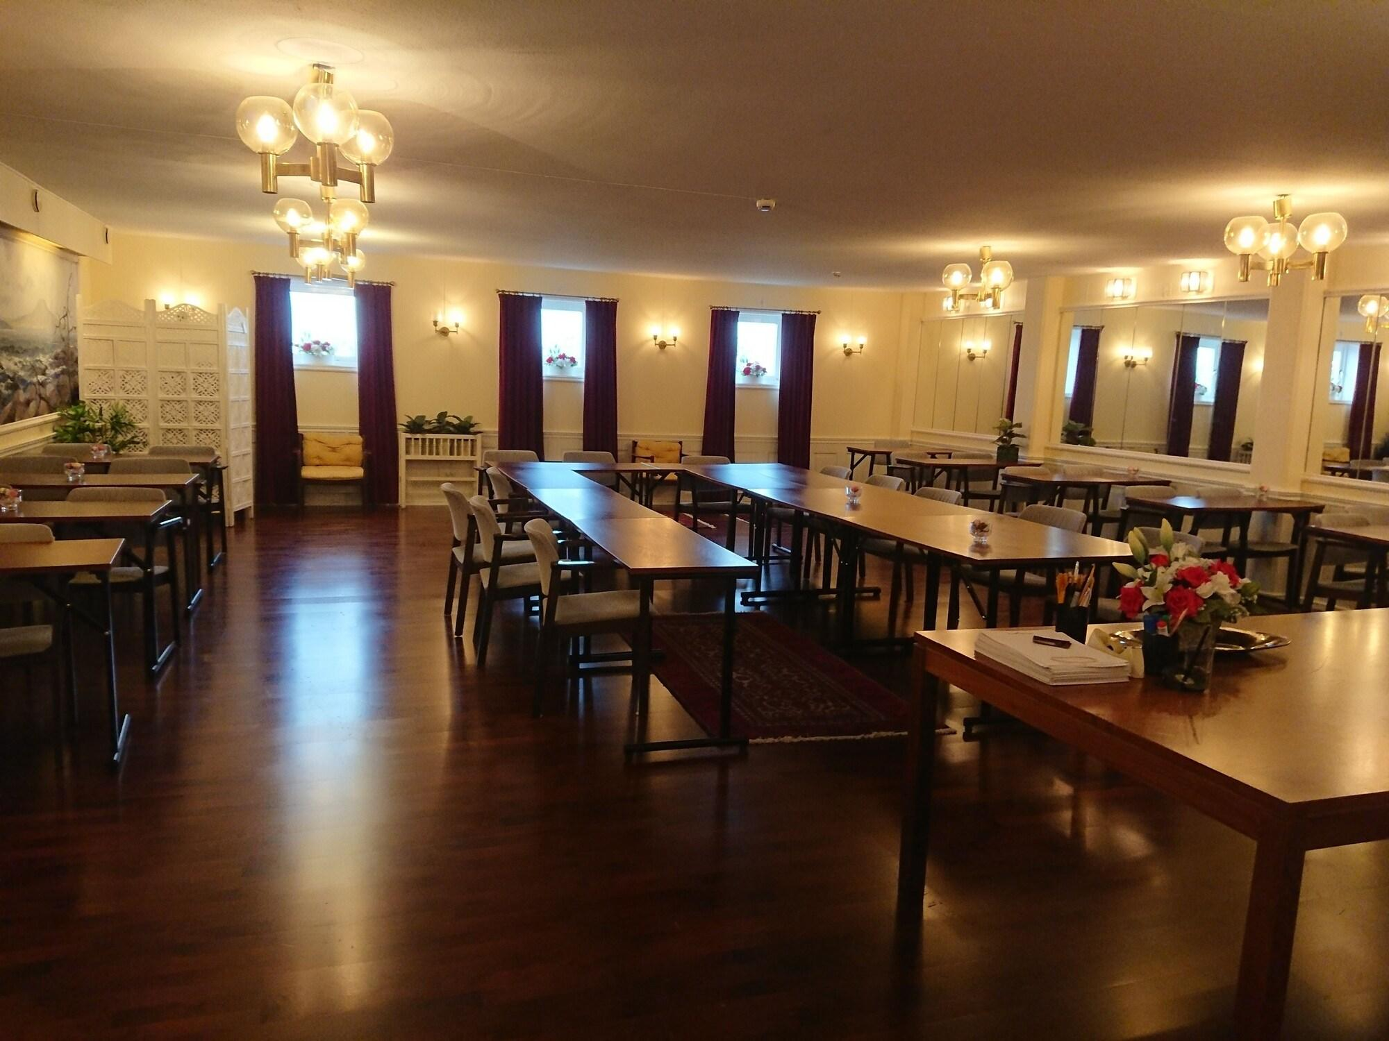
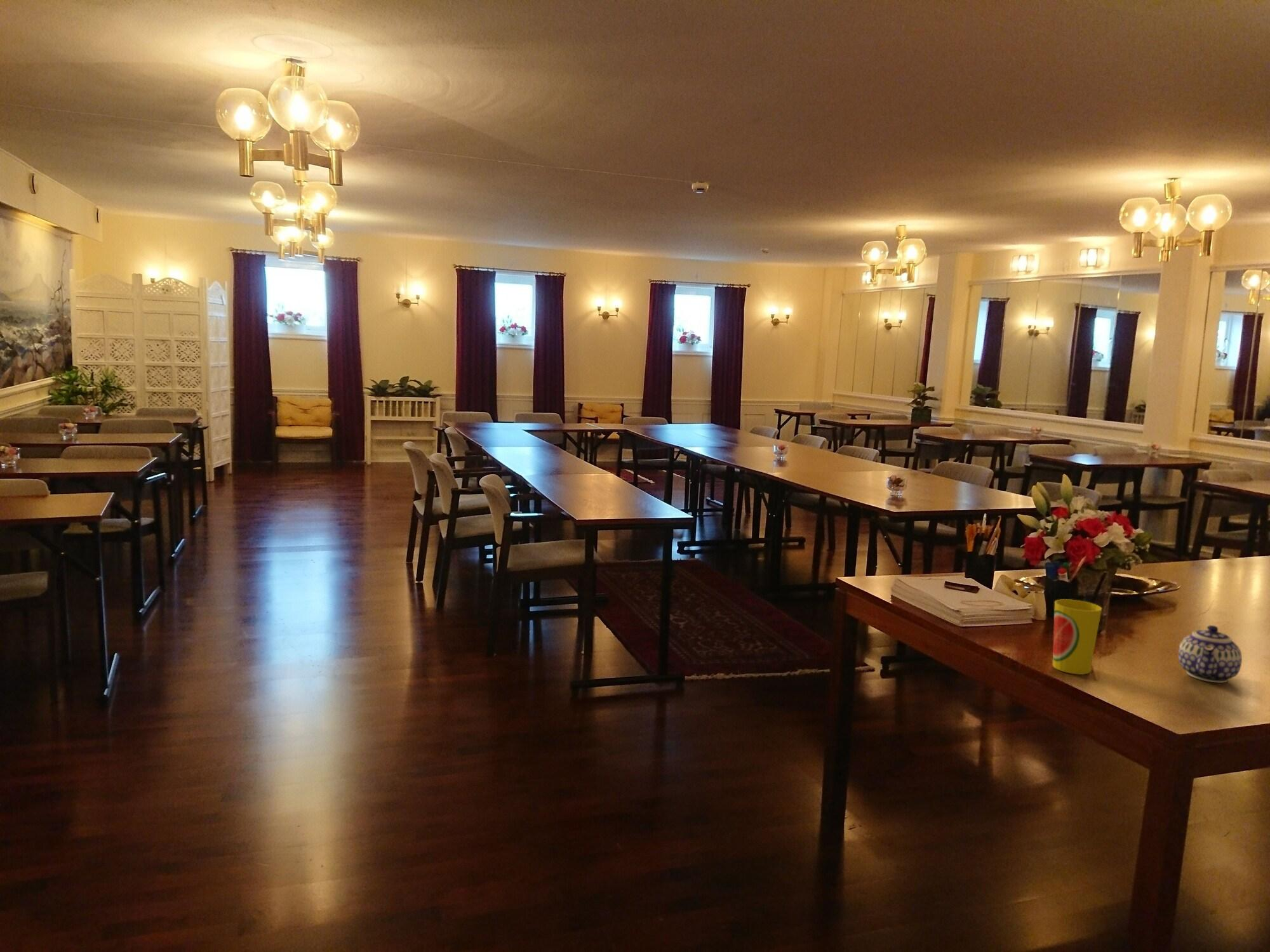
+ cup (1074, 637)
+ teapot (1210, 651)
